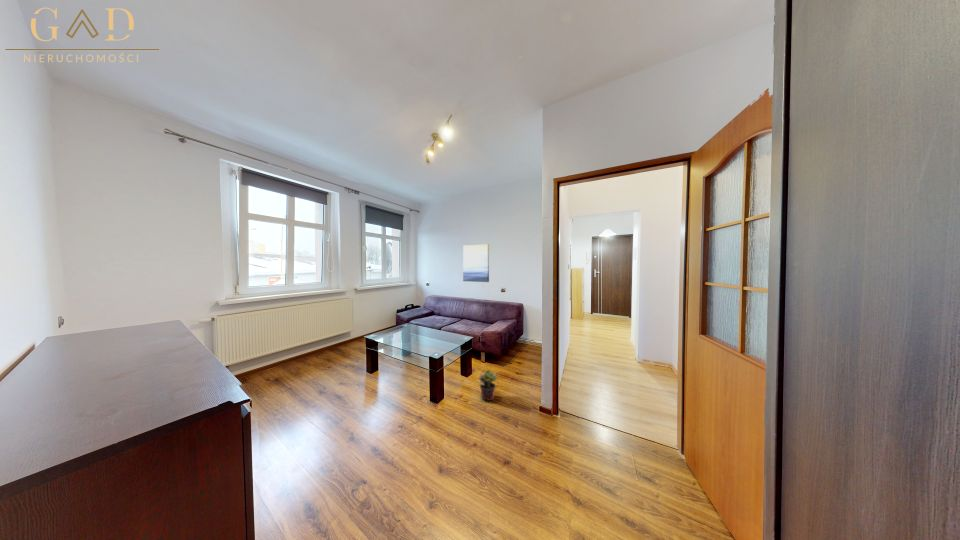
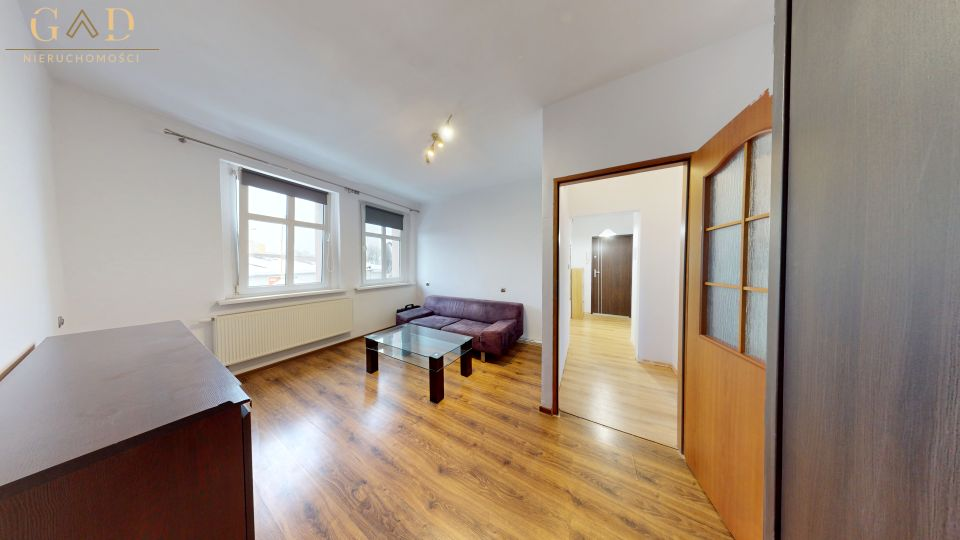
- wall art (475, 263)
- potted plant (488, 383)
